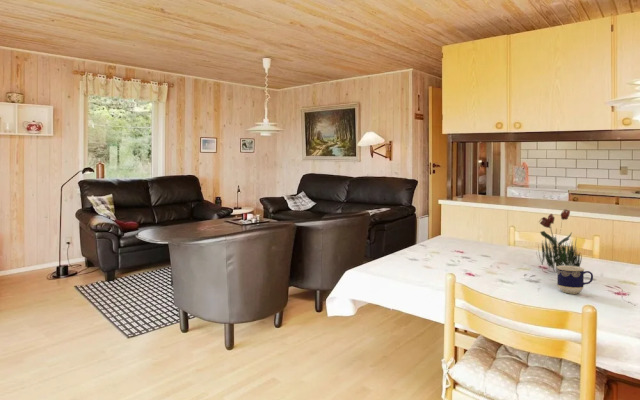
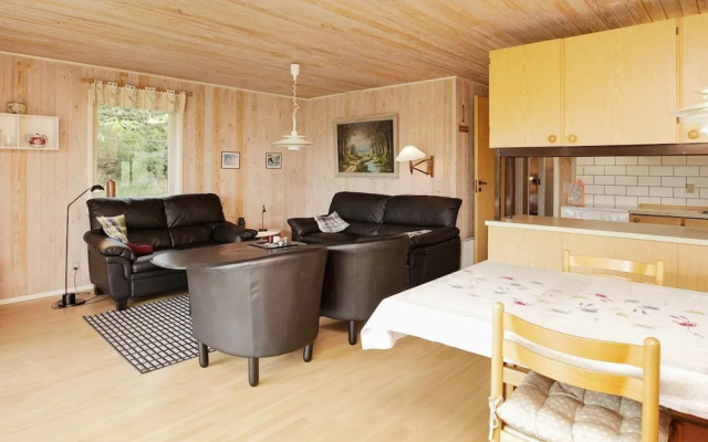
- cup (574, 280)
- flower (556, 240)
